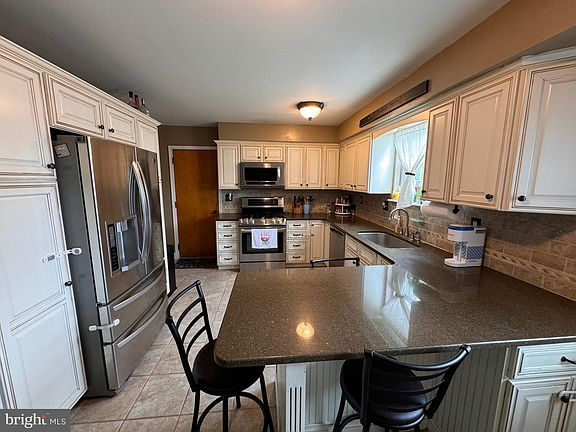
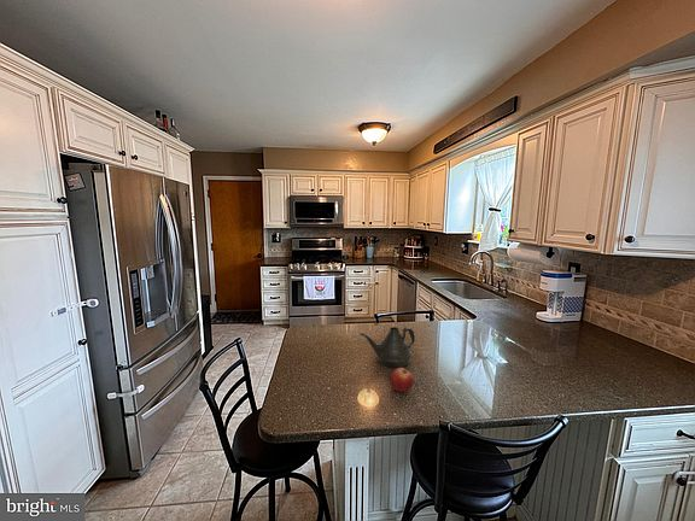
+ teapot (386, 344)
+ fruit (401, 379)
